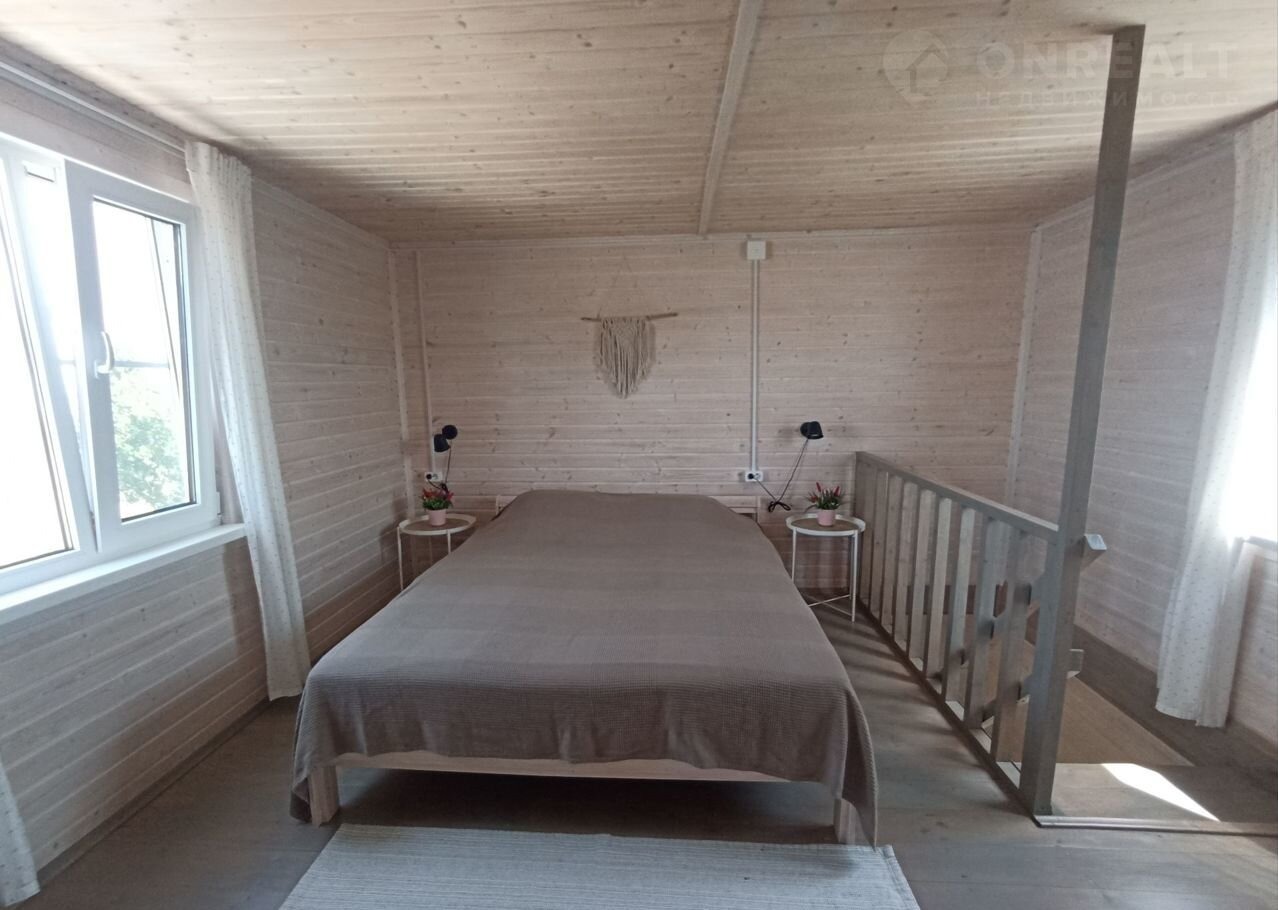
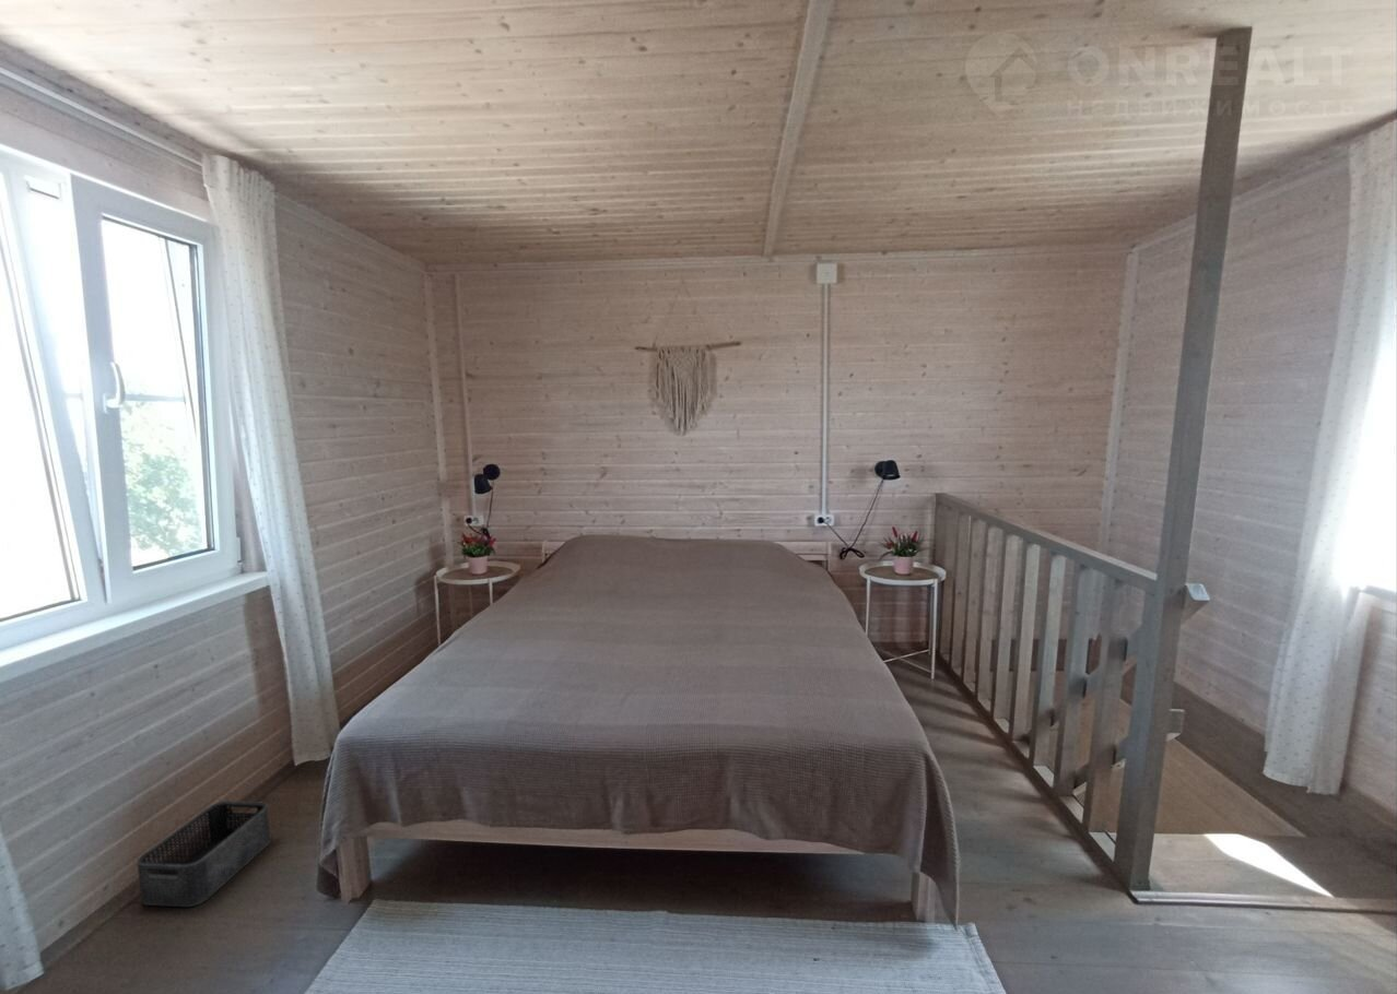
+ storage bin (208, 850)
